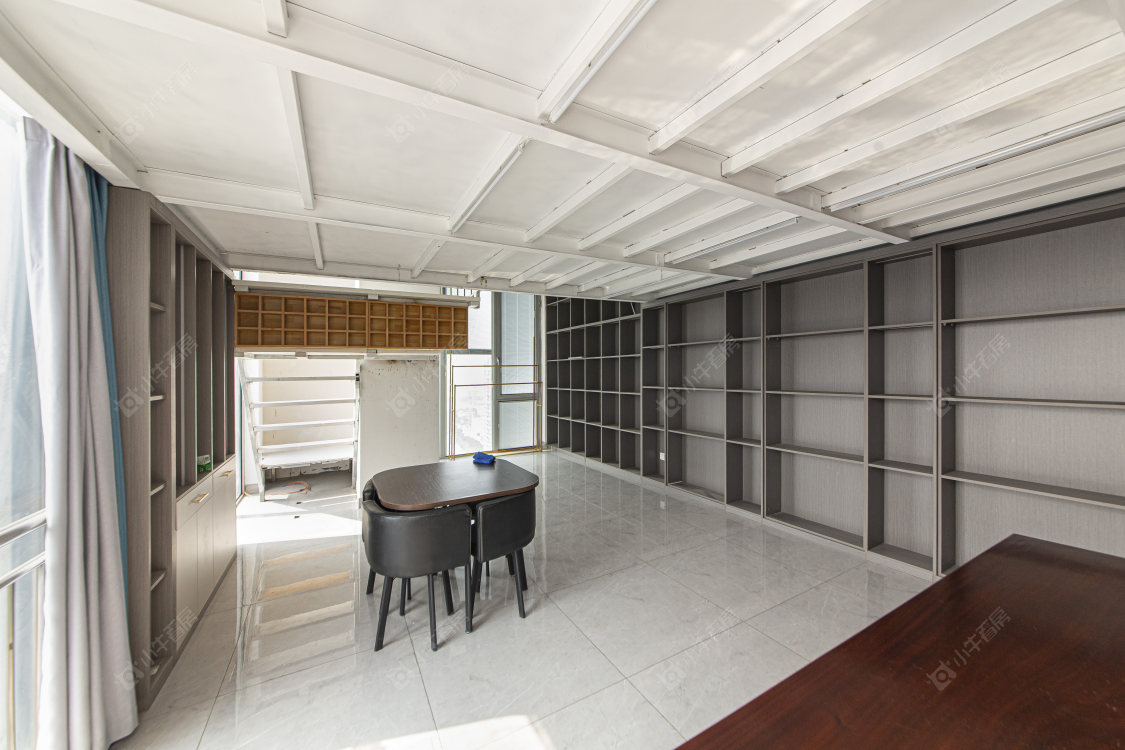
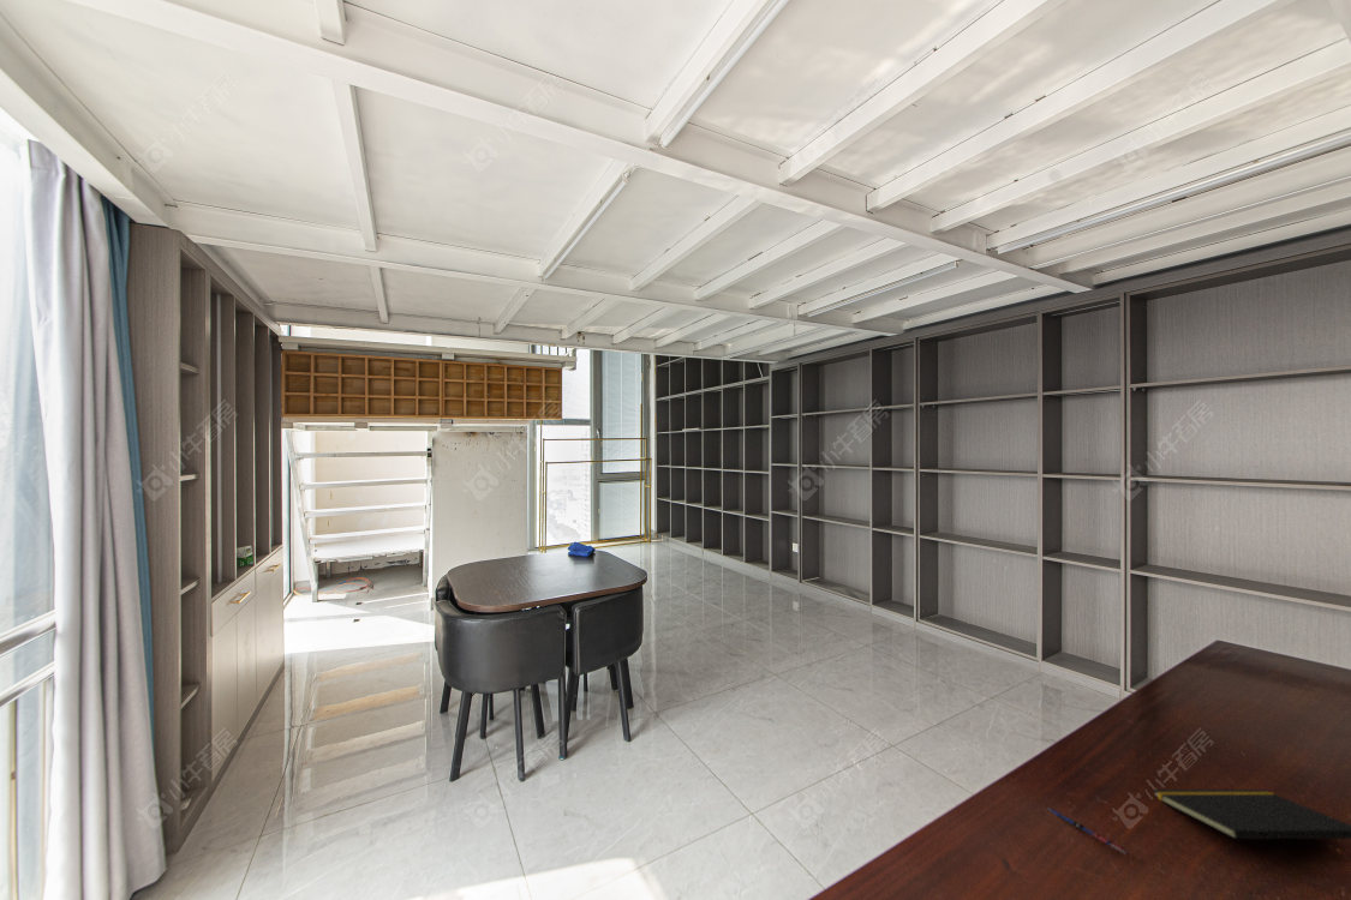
+ pen (1083, 827)
+ notepad (1250, 812)
